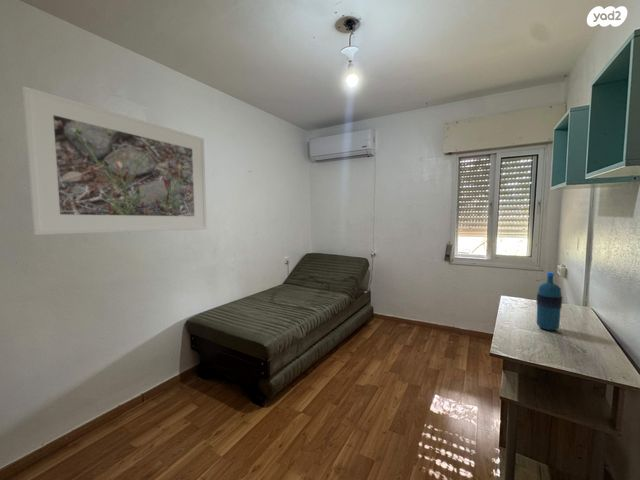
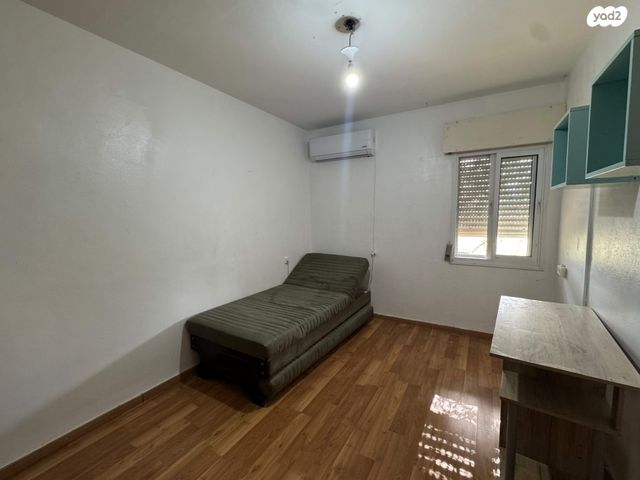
- water bottle (549, 300)
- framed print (137, 175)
